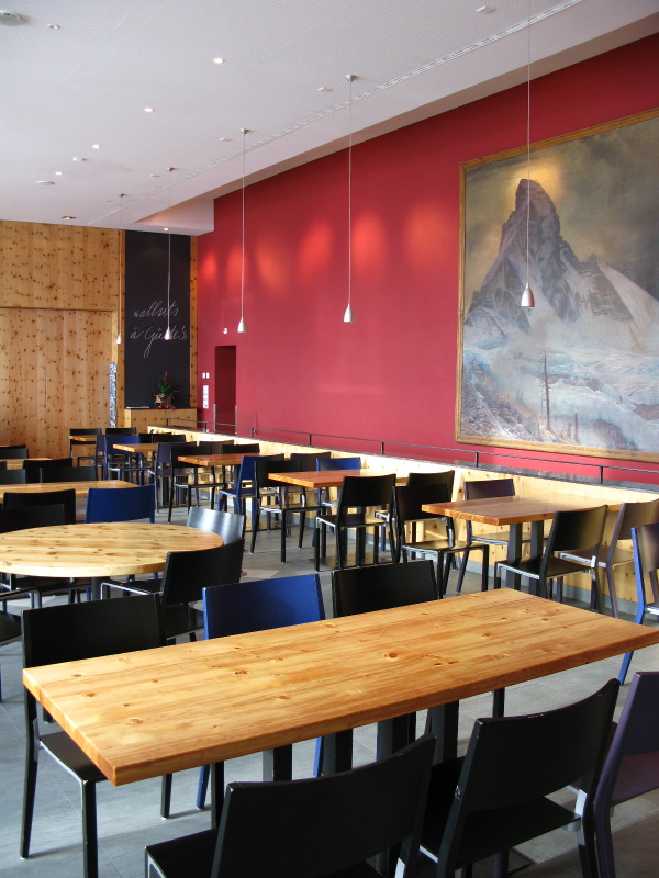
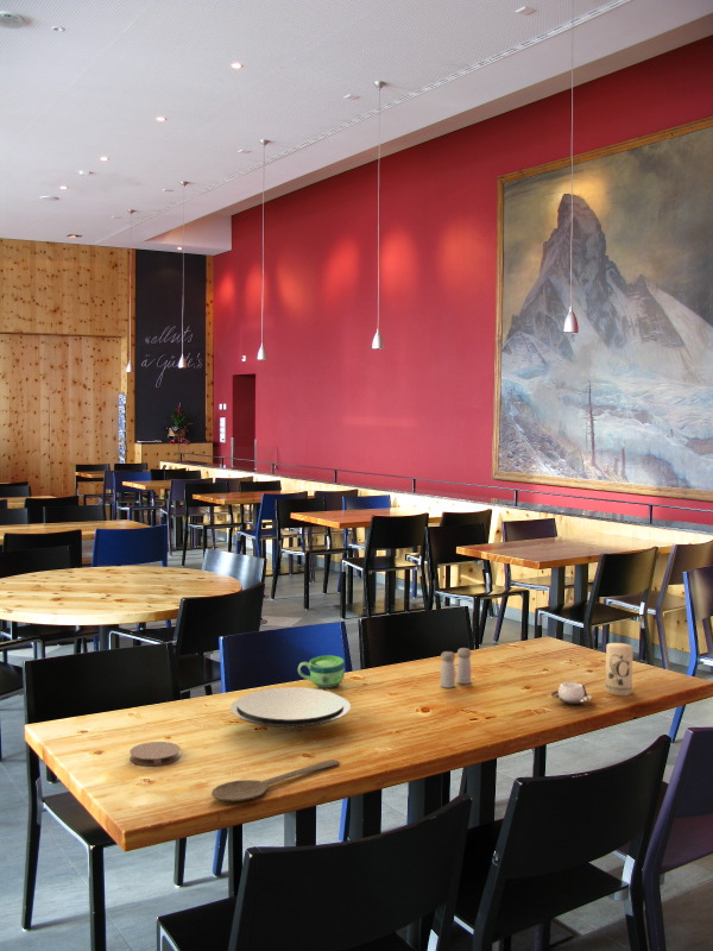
+ cup (321, 673)
+ salt and pepper shaker (454, 667)
+ plate (290, 713)
+ cup (570, 693)
+ wooden spoon (279, 777)
+ coaster (154, 752)
+ candle (619, 668)
